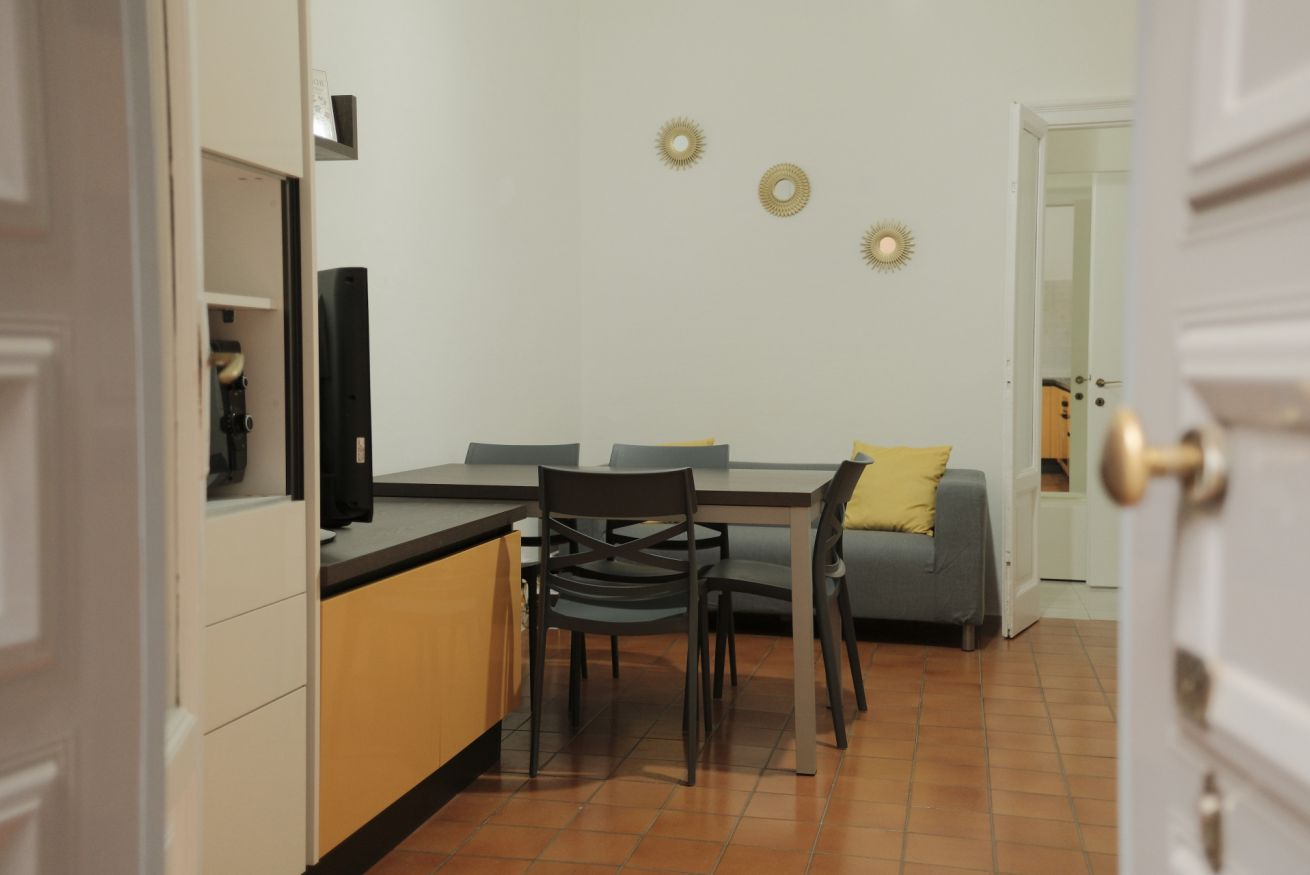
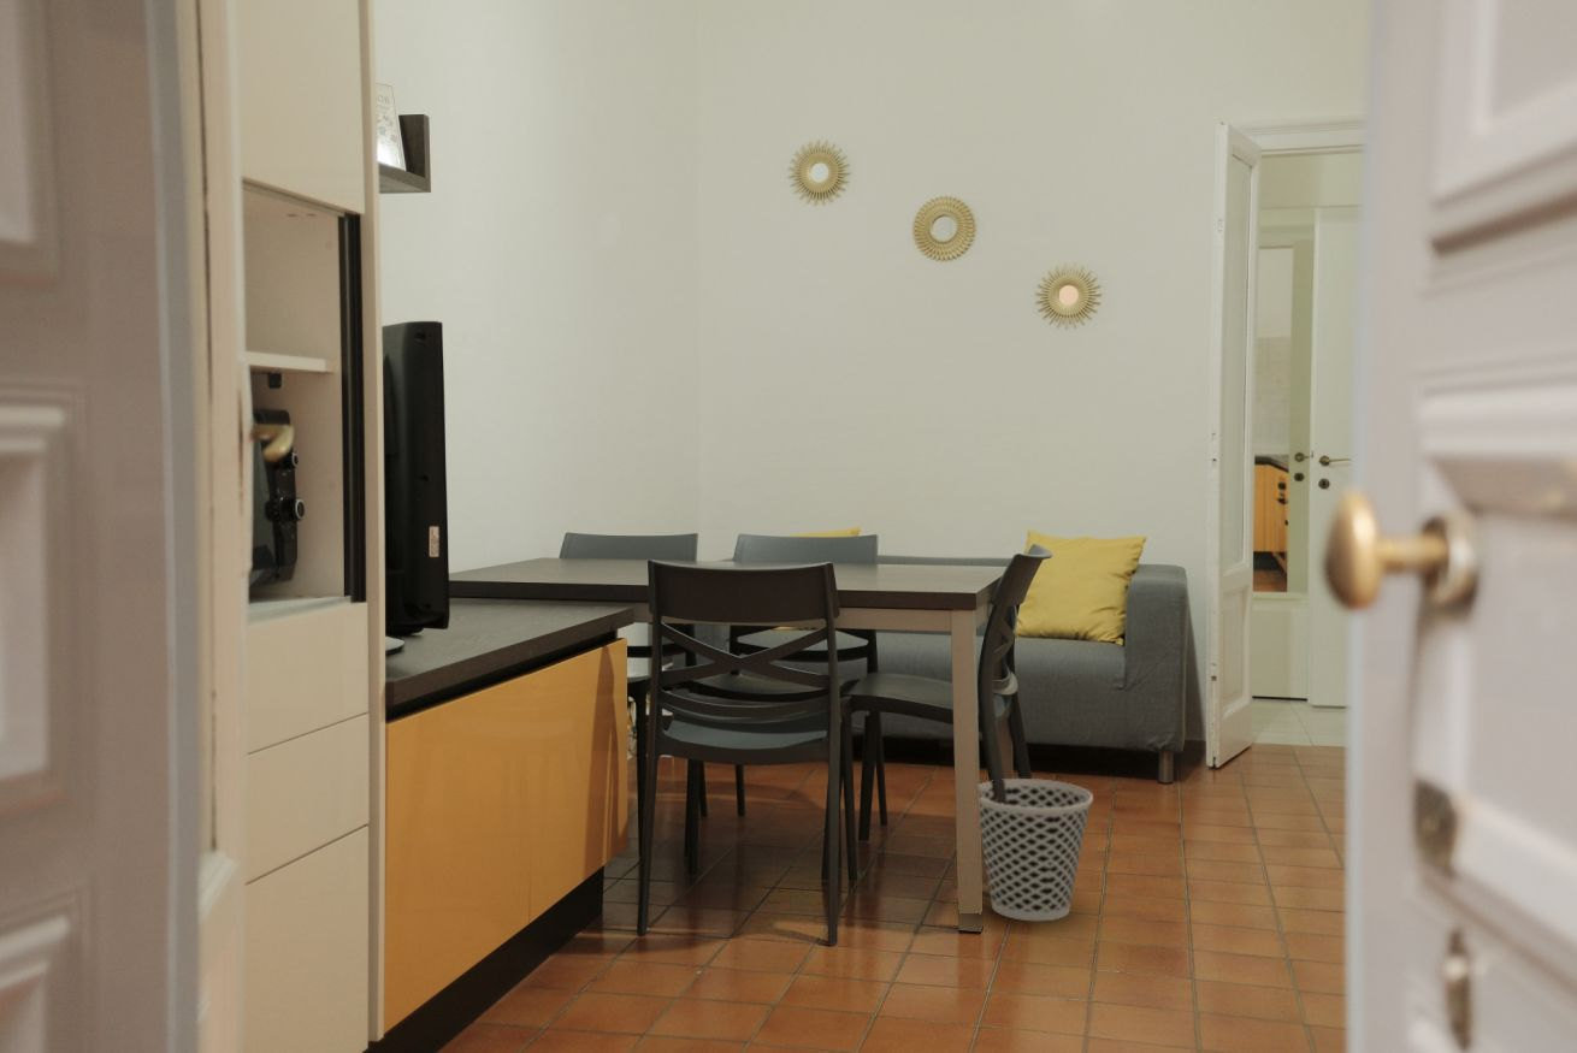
+ wastebasket (1030, 850)
